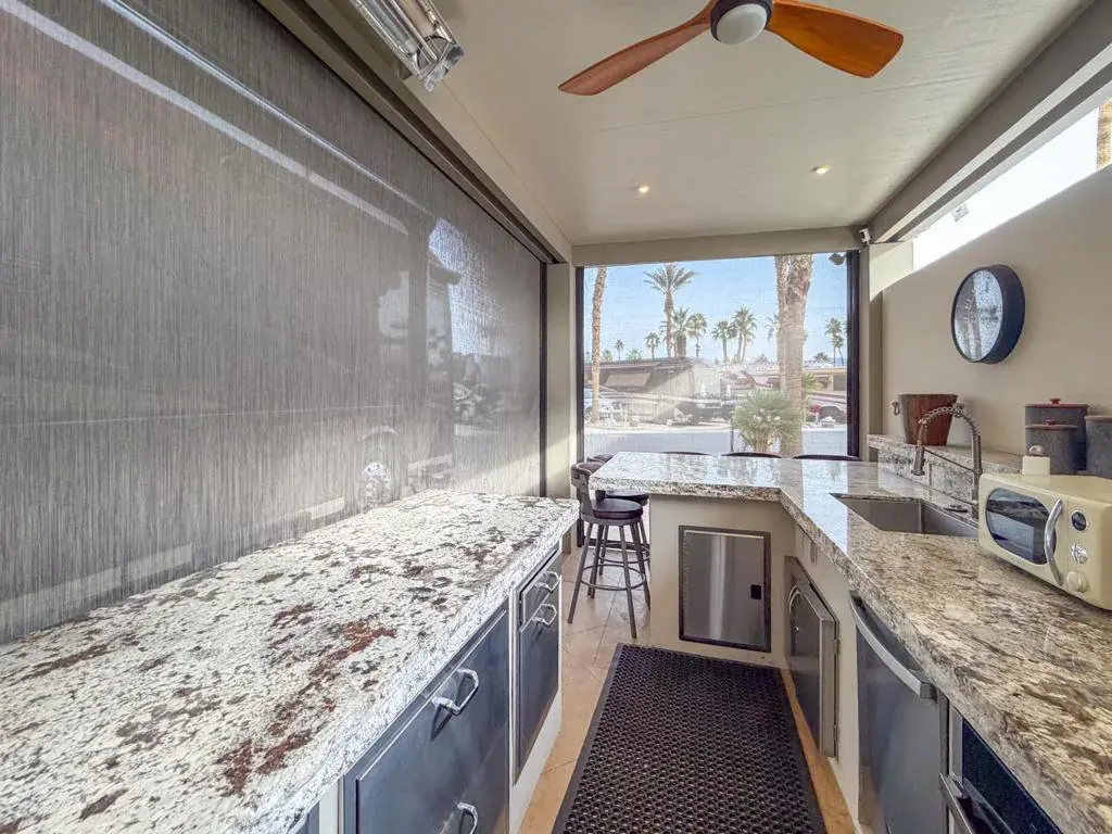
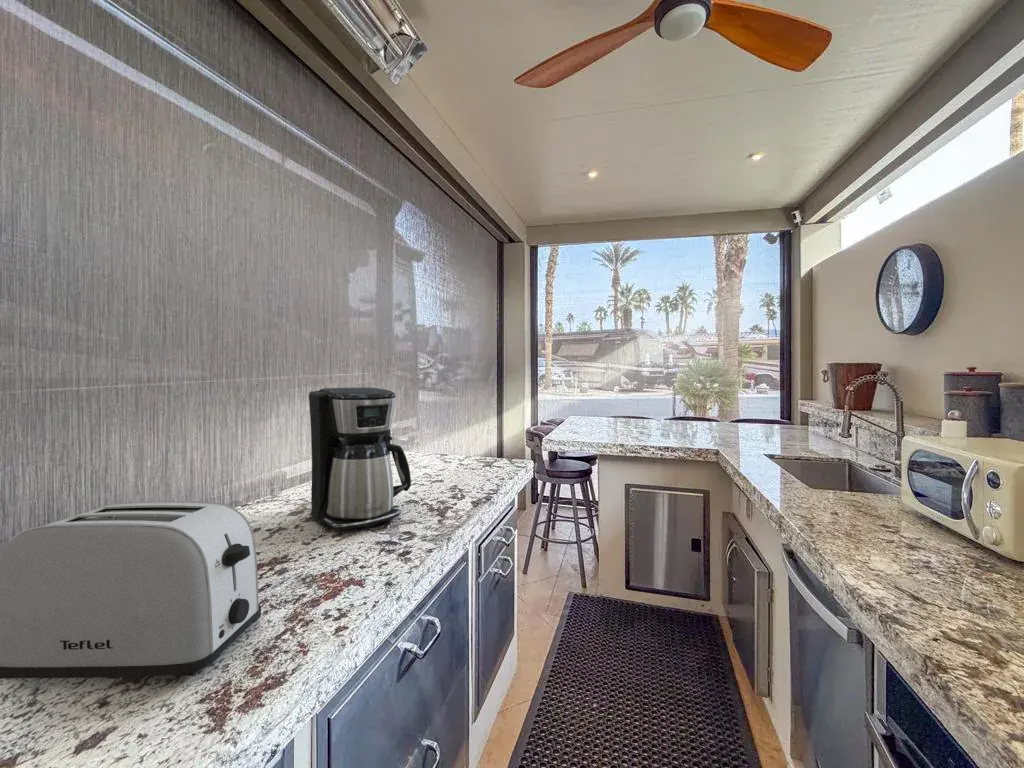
+ toaster (141, 579)
+ coffee maker (360, 449)
